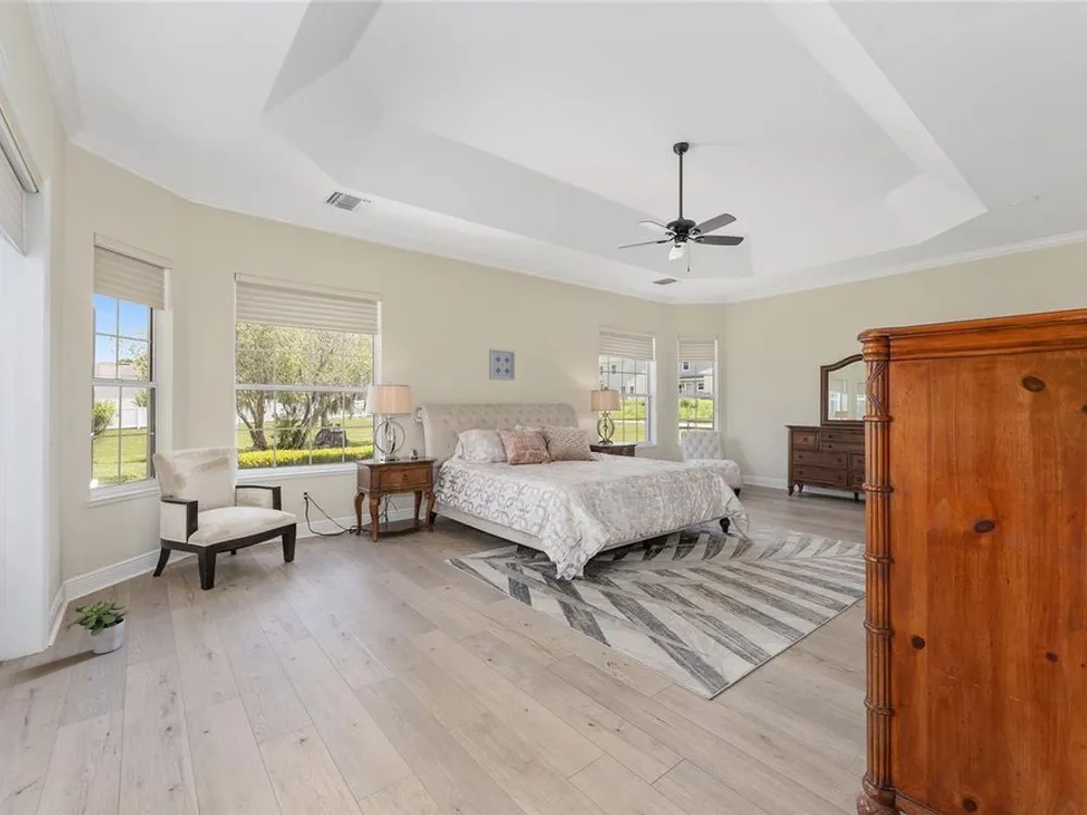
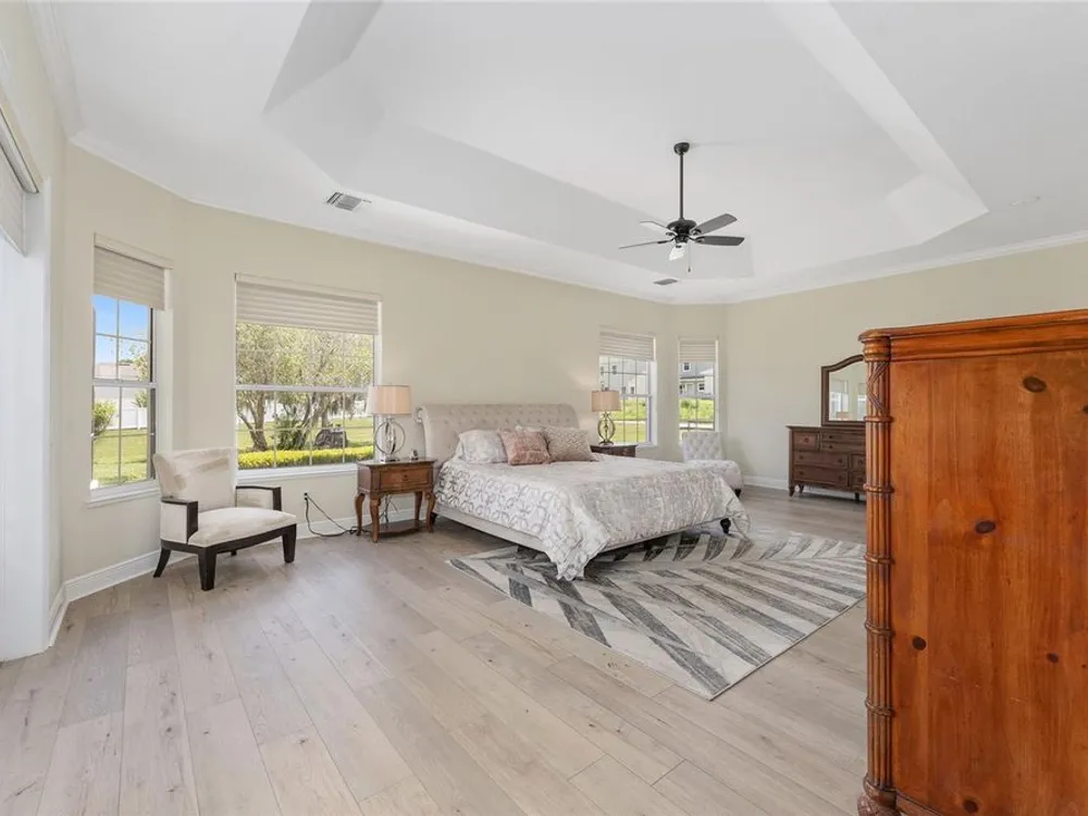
- wall art (502, 365)
- potted plant (97, 626)
